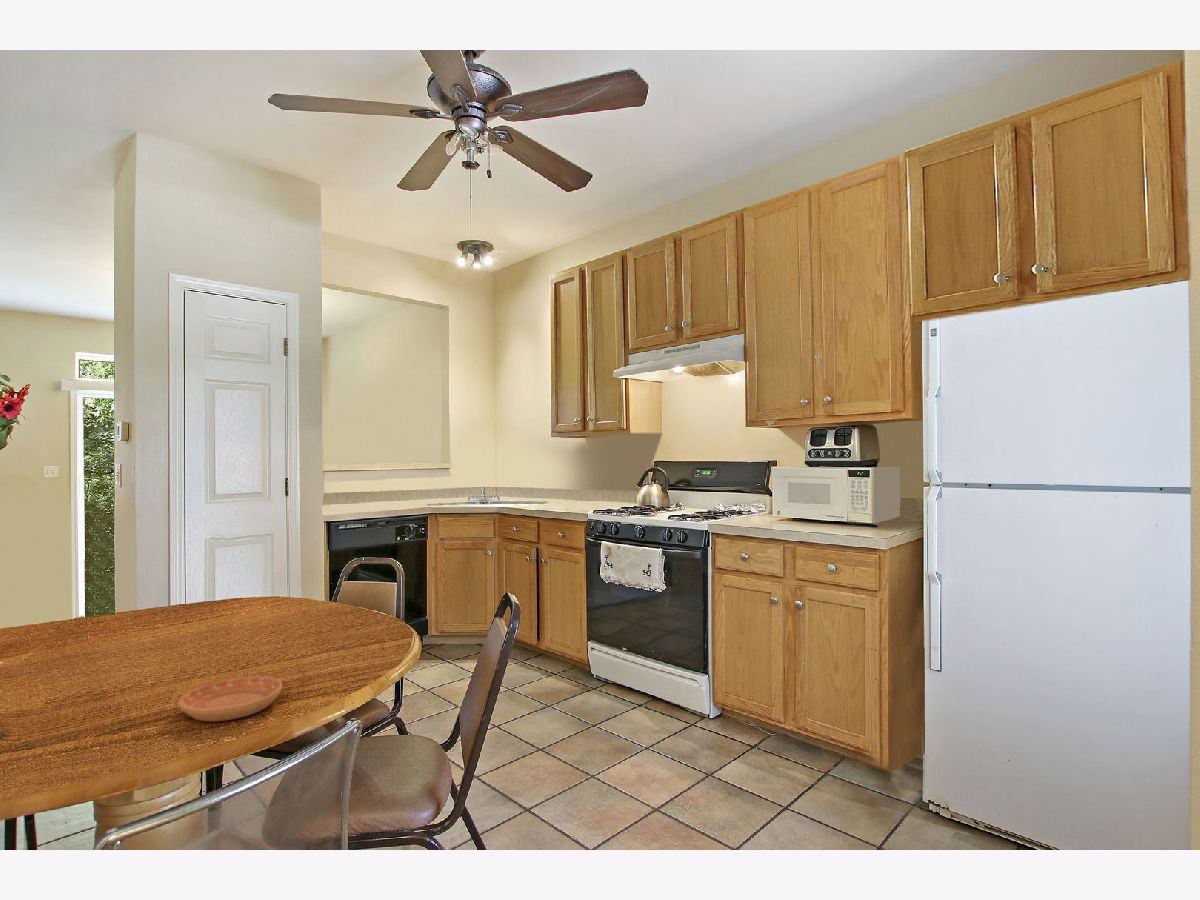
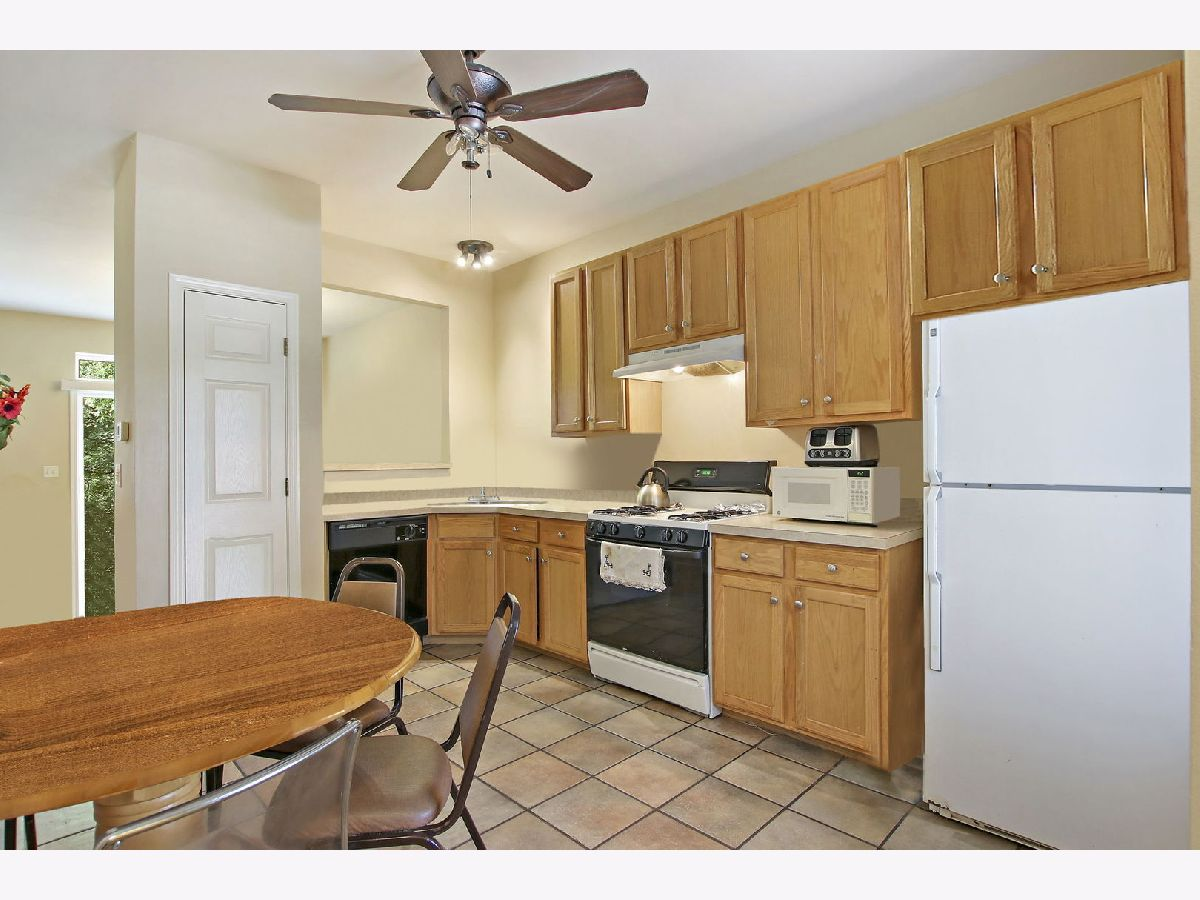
- saucer (232, 699)
